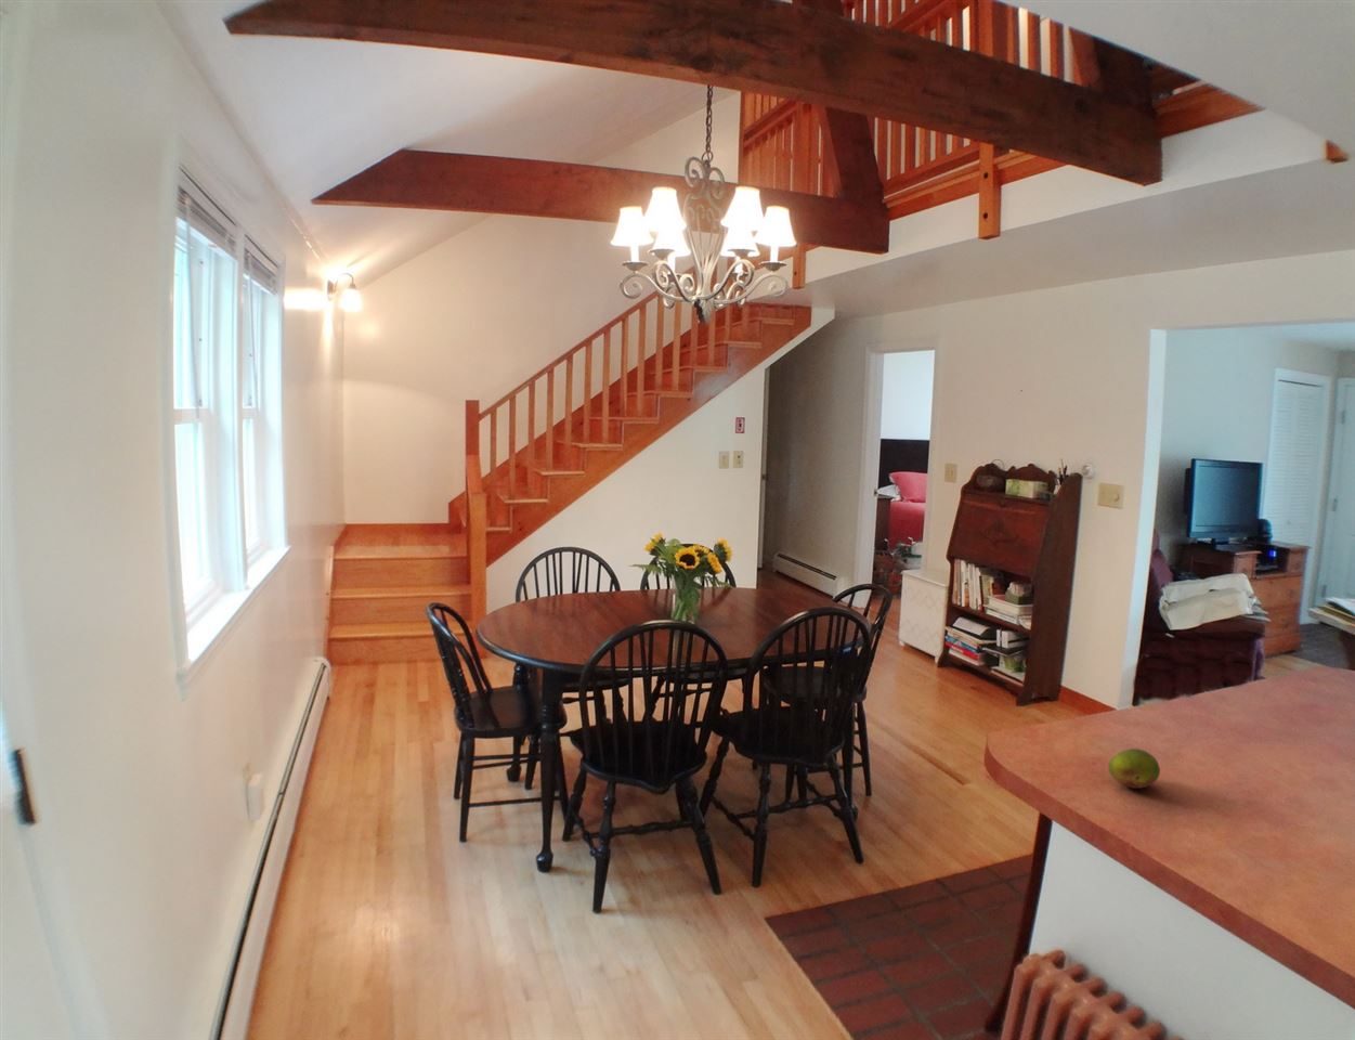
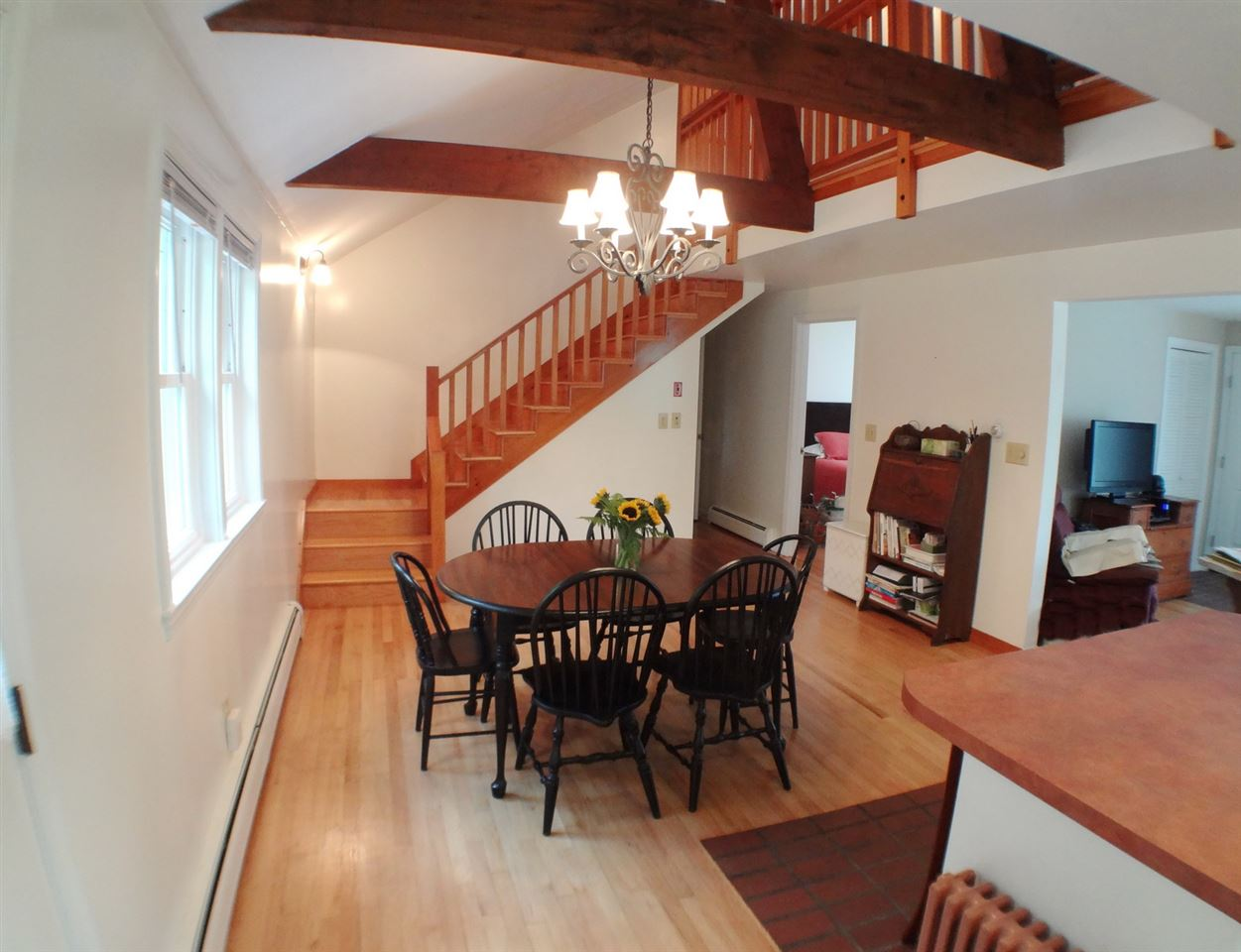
- fruit (1136, 767)
